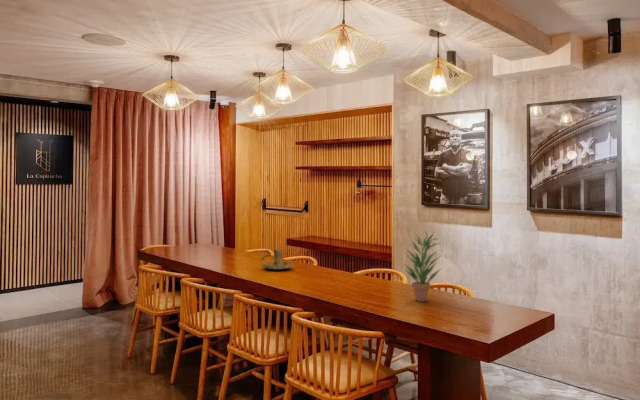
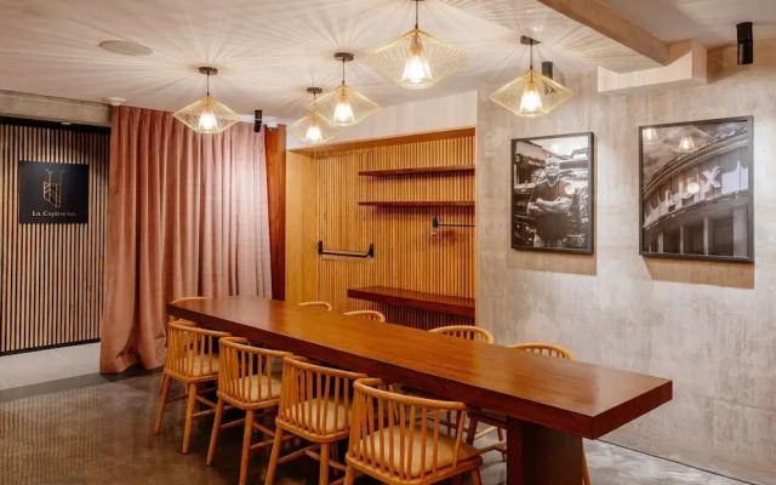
- candle holder (275, 259)
- potted plant (422, 265)
